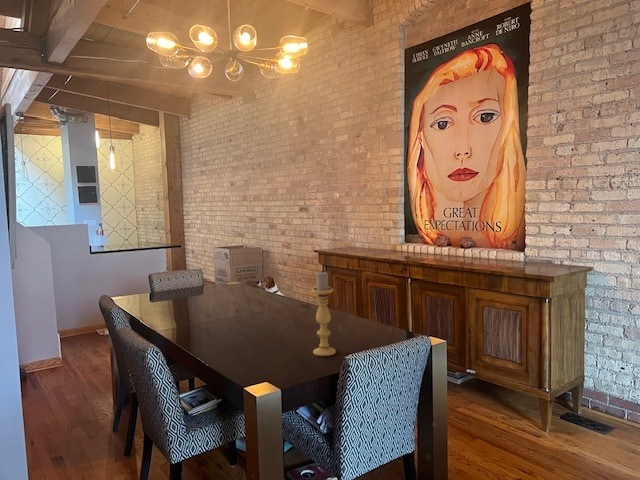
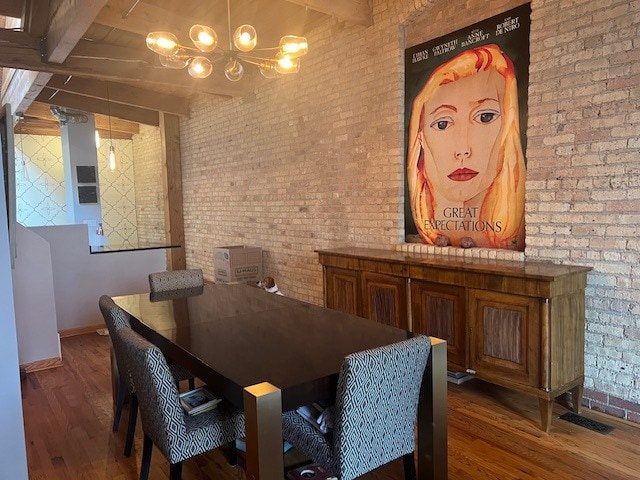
- candle holder (323, 312)
